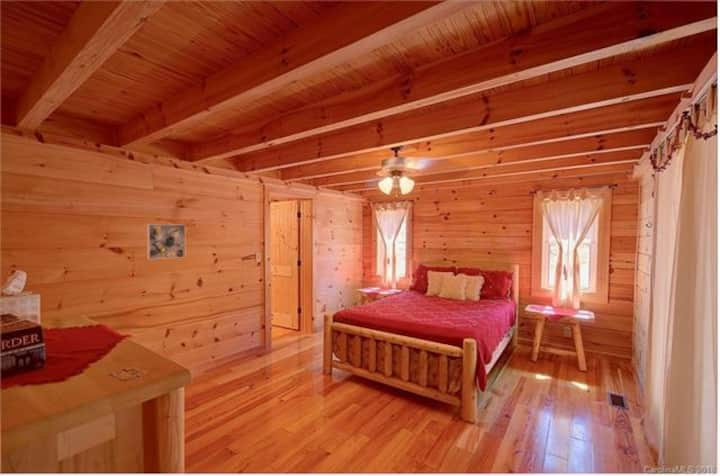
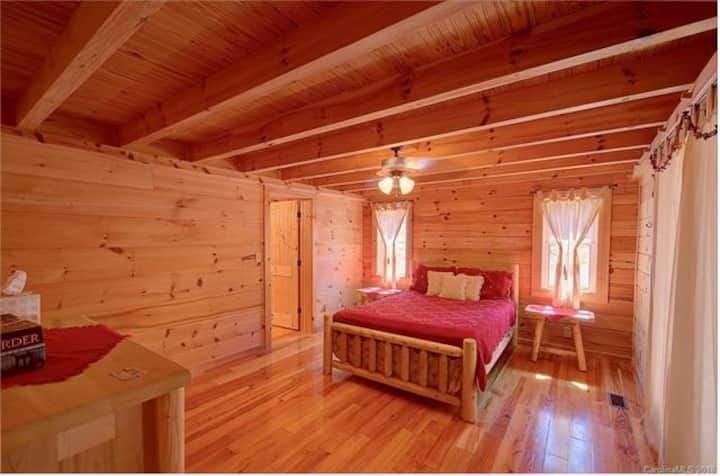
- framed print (167, 241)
